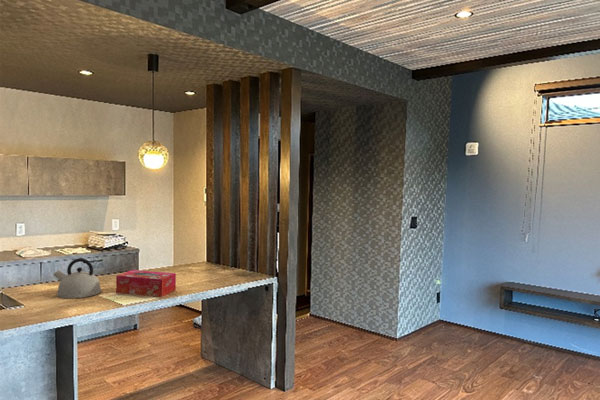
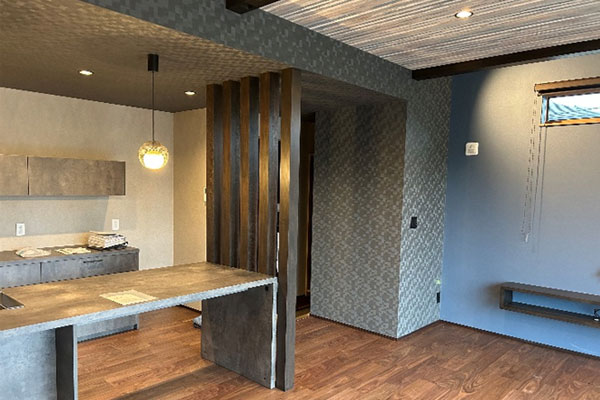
- kettle (77, 275)
- tissue box (146, 282)
